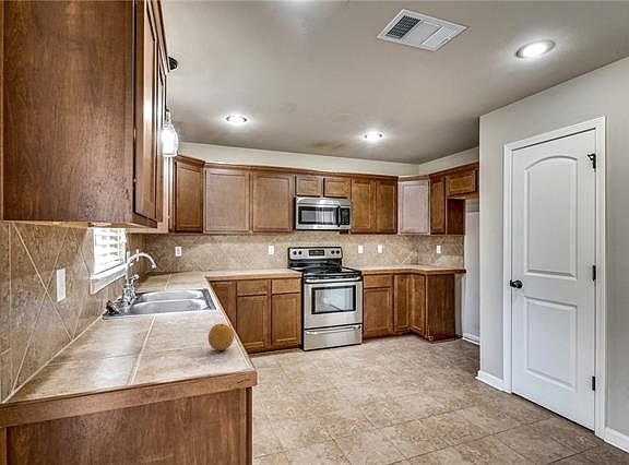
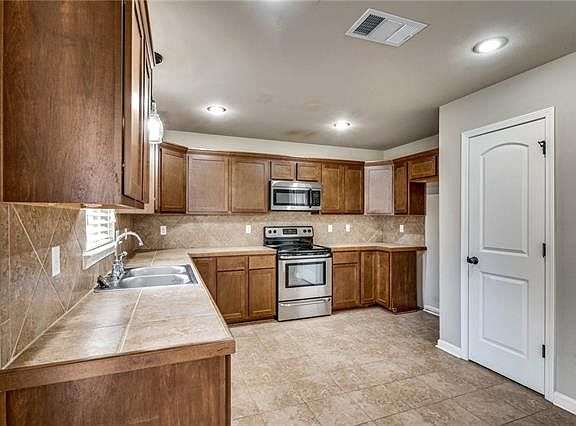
- fruit (221, 336)
